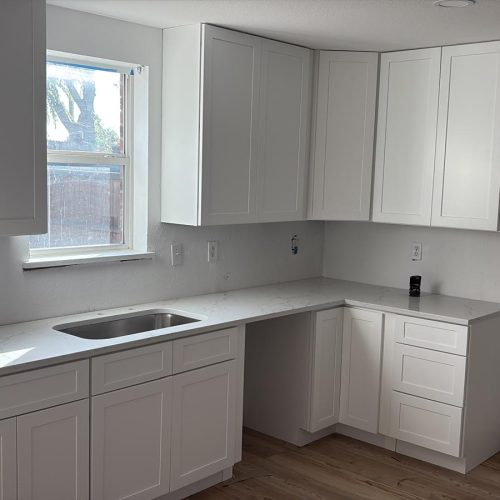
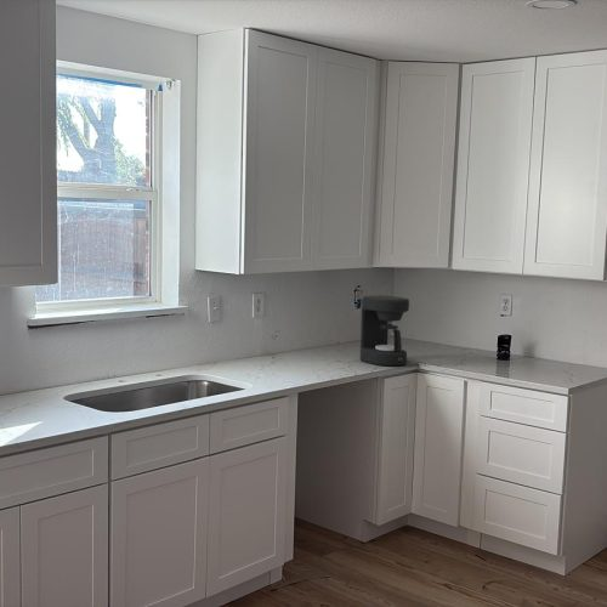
+ coffee maker (385, 329)
